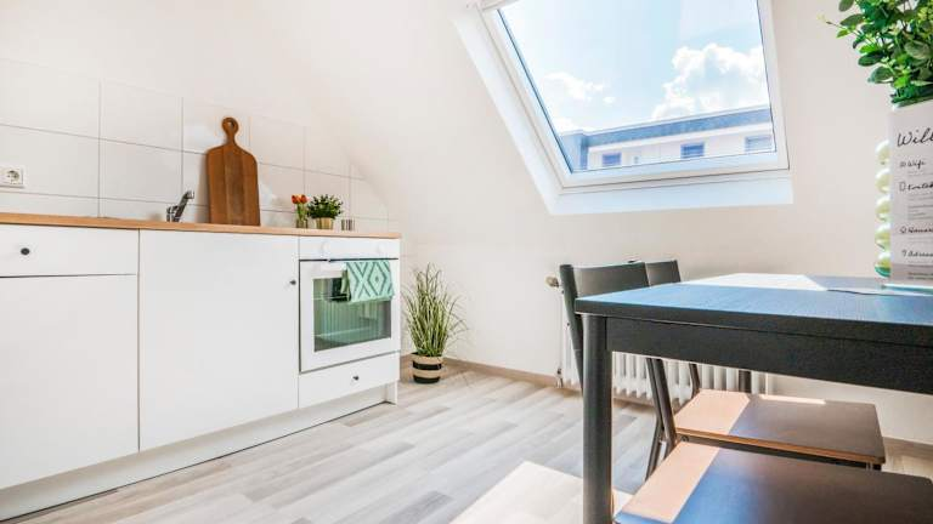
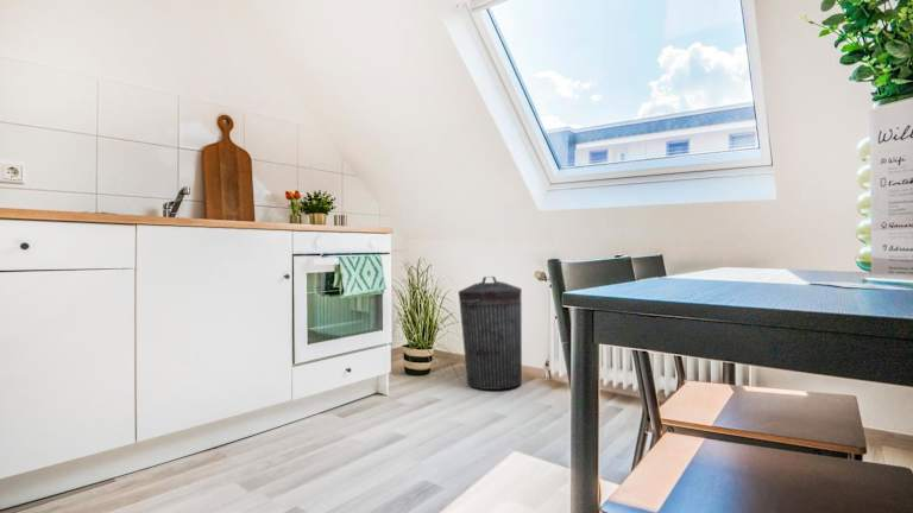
+ trash can (491, 329)
